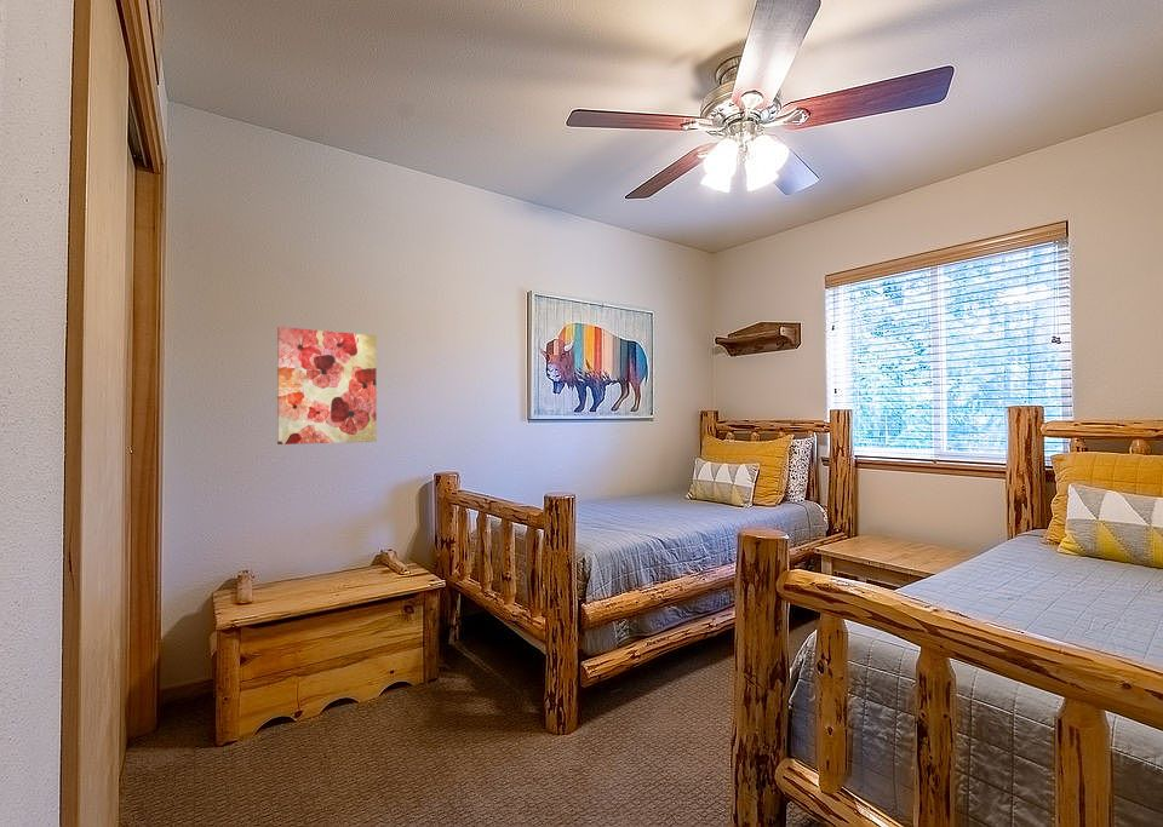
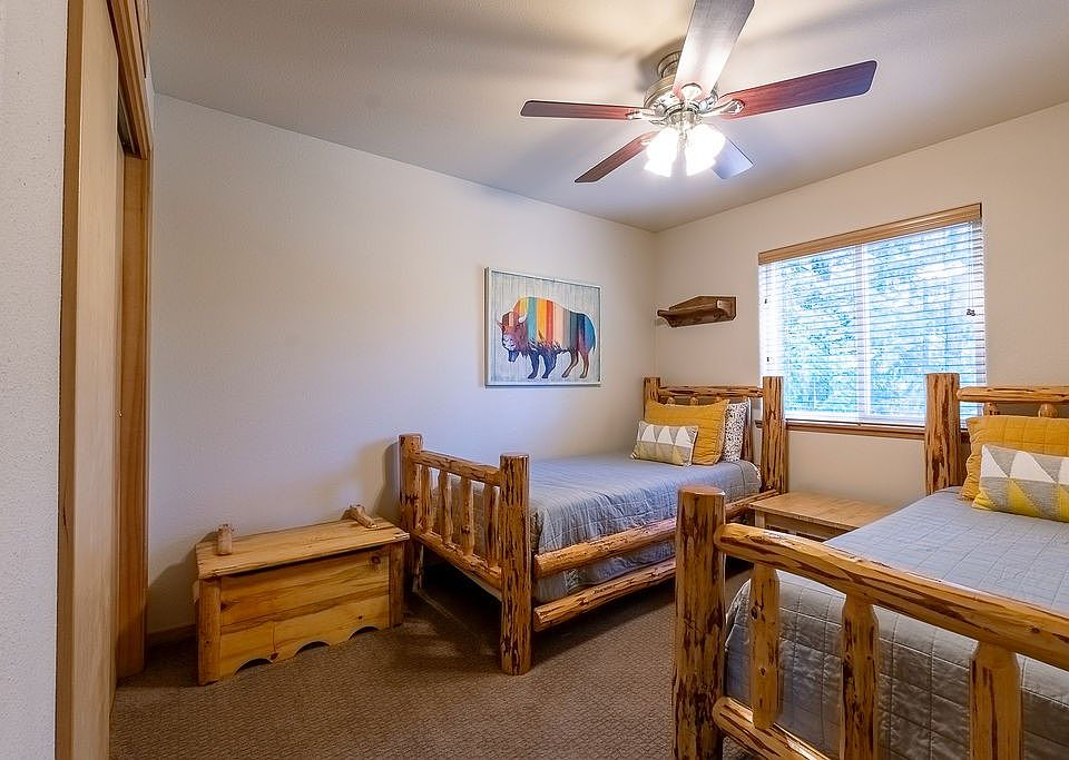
- wall art (328, 386)
